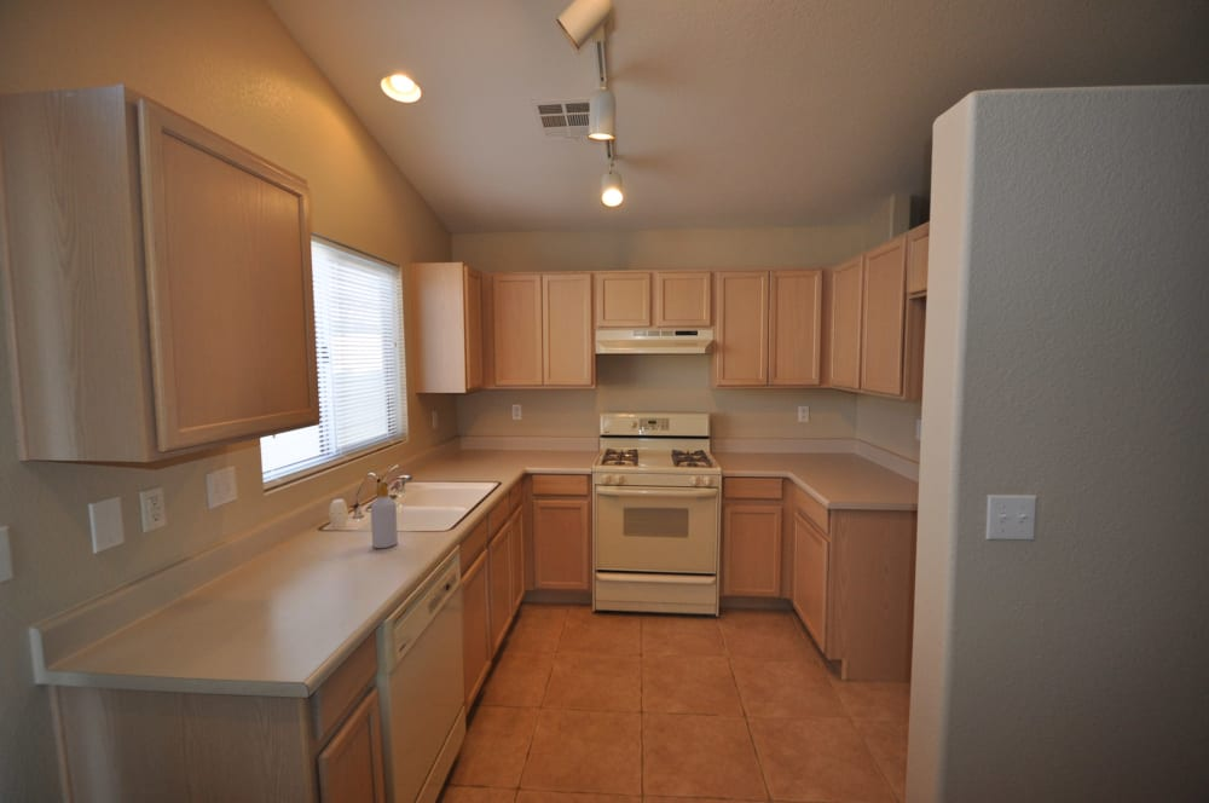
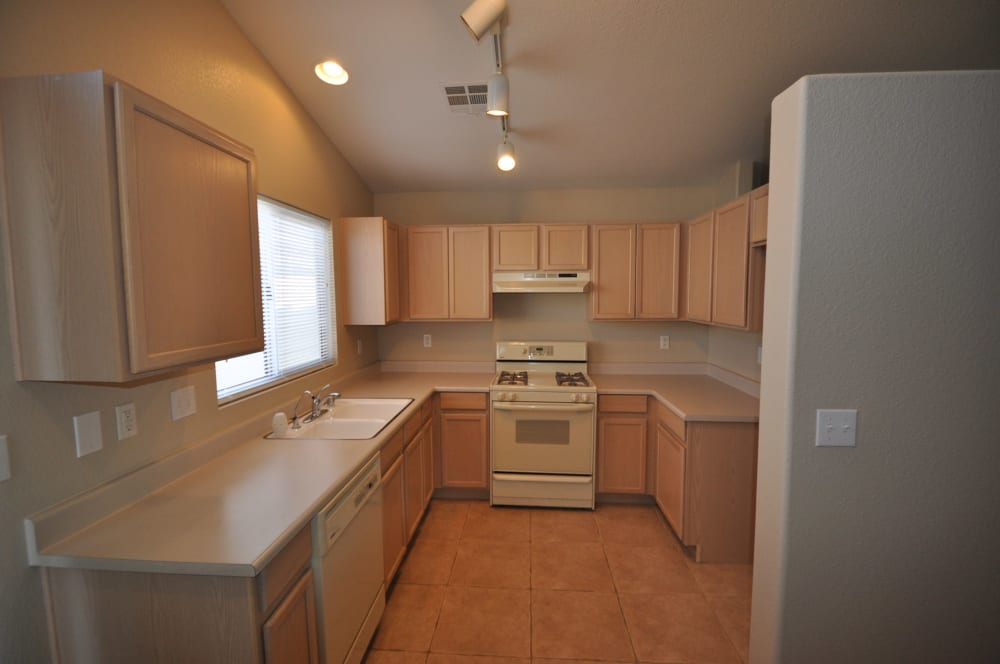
- soap bottle (383, 513)
